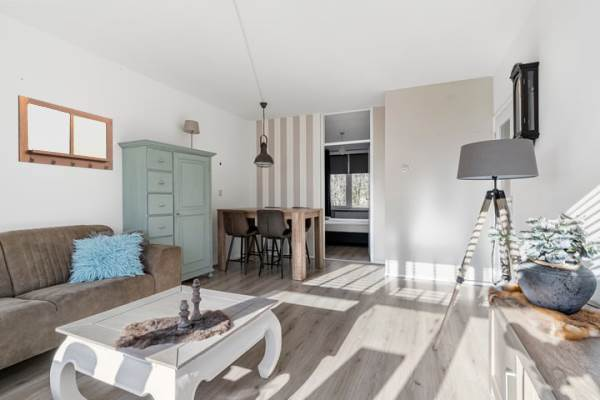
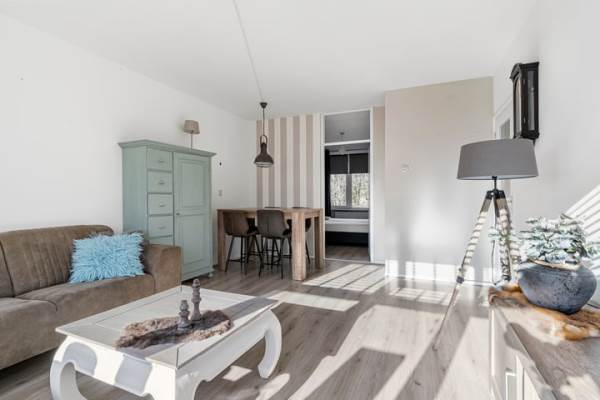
- writing board (73, 137)
